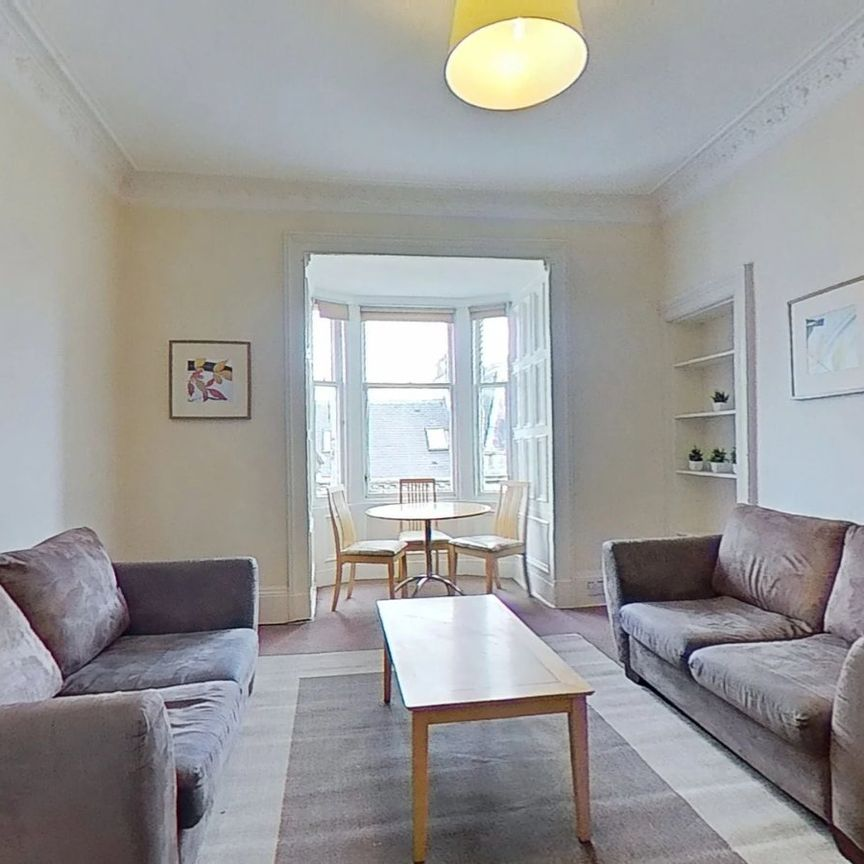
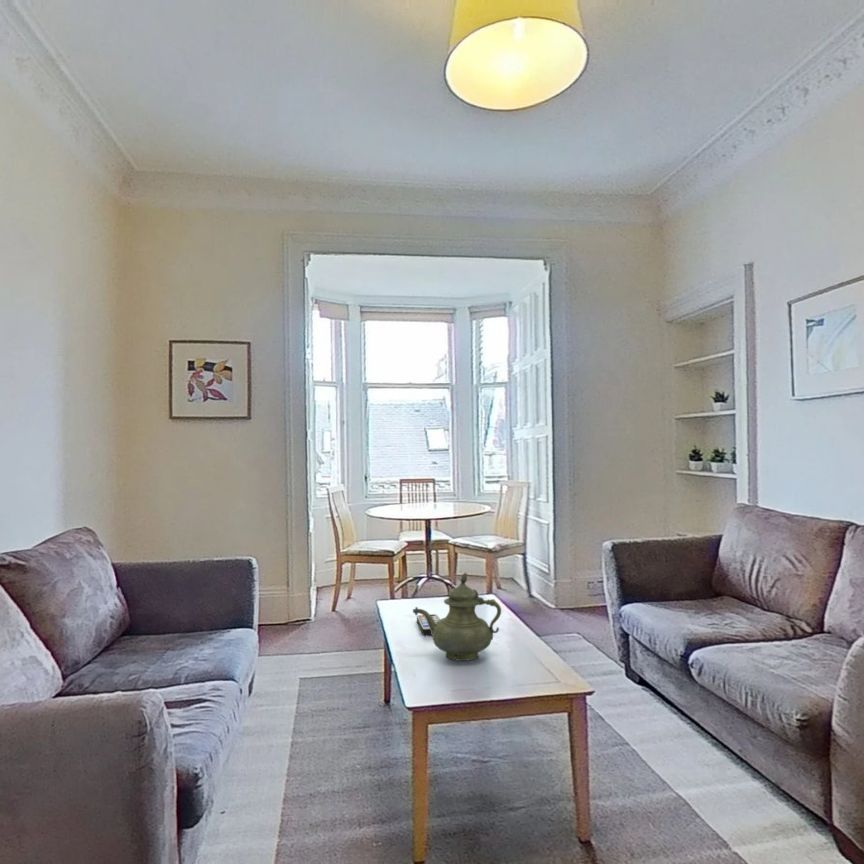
+ remote control (428, 625)
+ teapot (456, 613)
